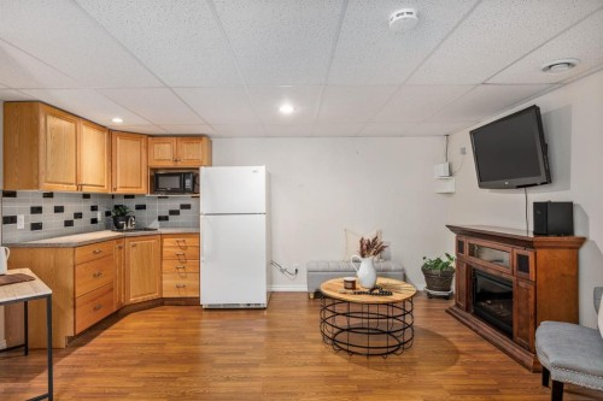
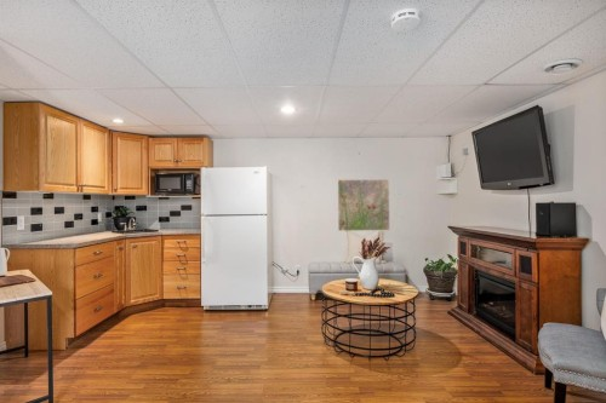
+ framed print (362, 205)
